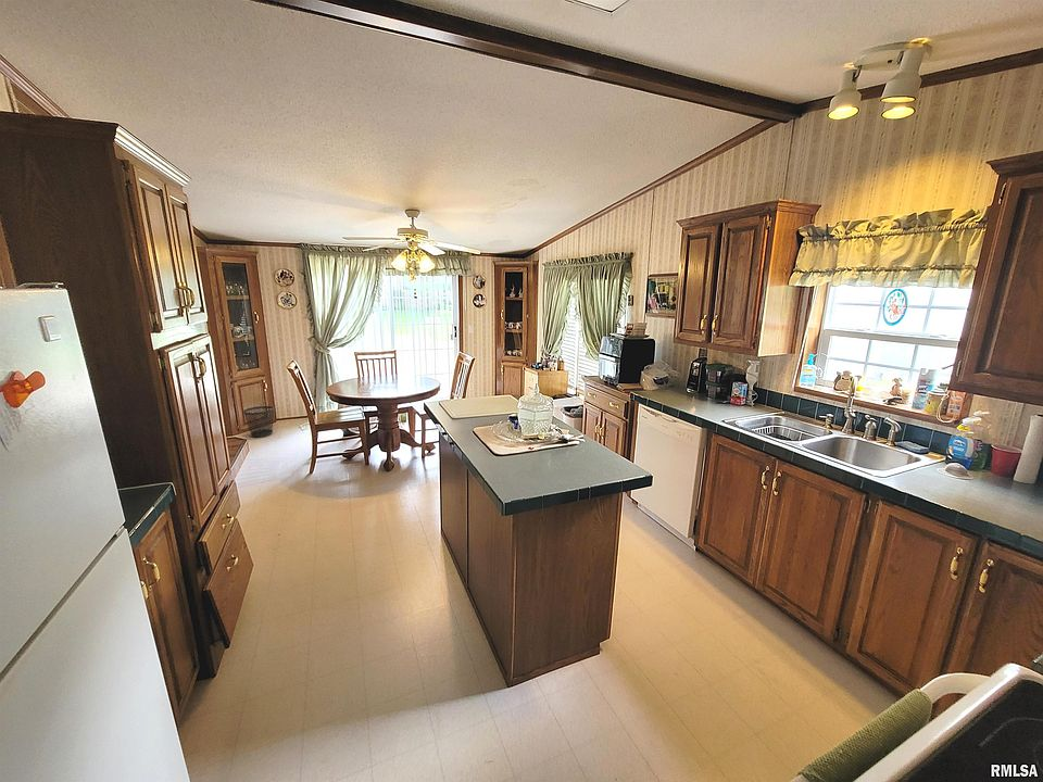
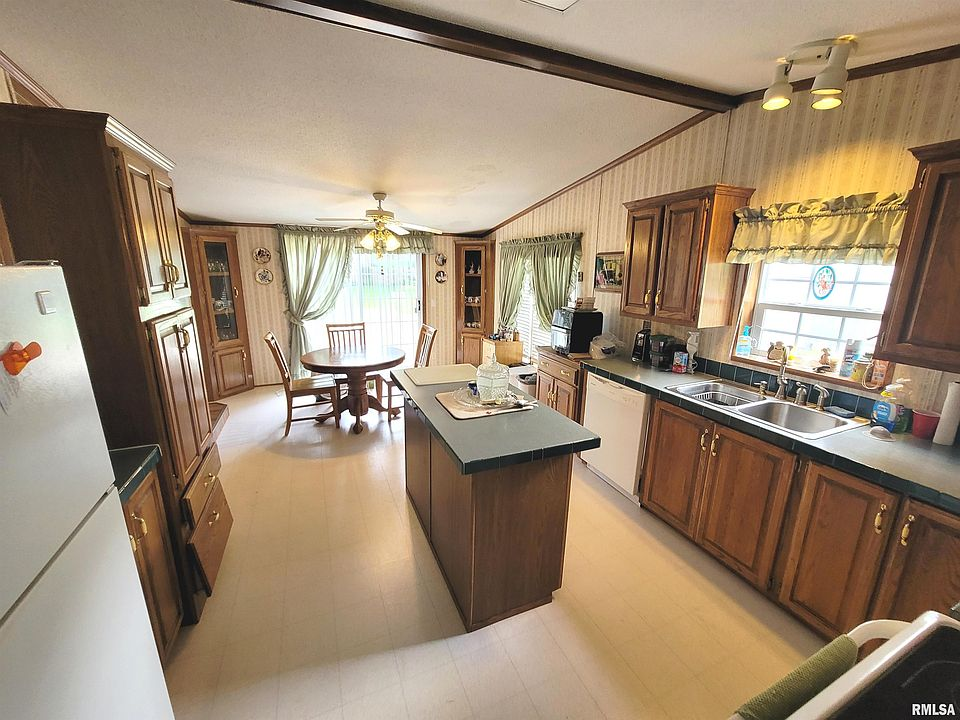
- wastebasket (260, 422)
